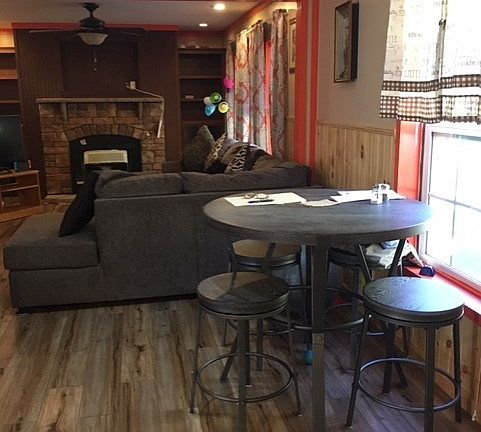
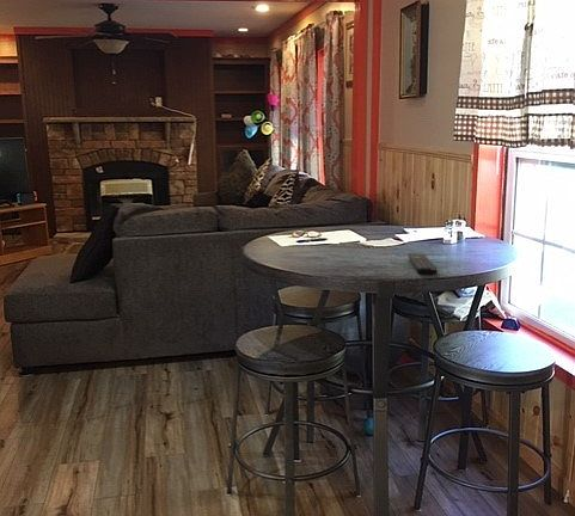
+ remote control (421, 263)
